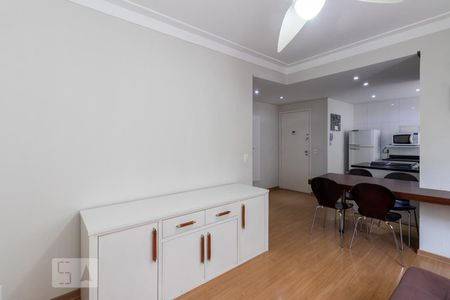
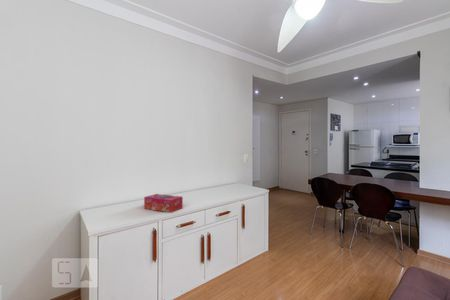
+ tissue box (163, 202)
